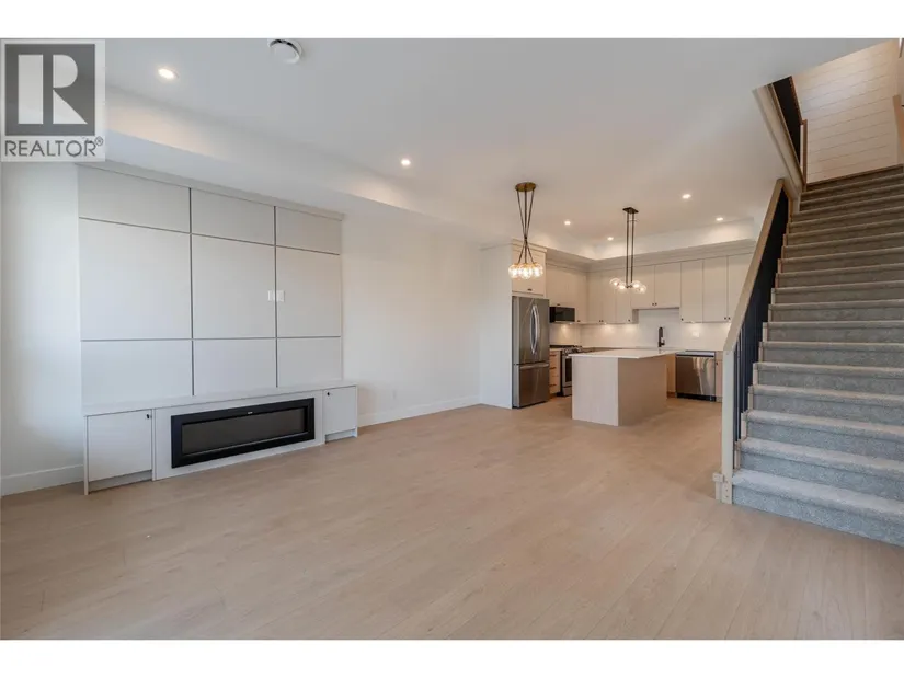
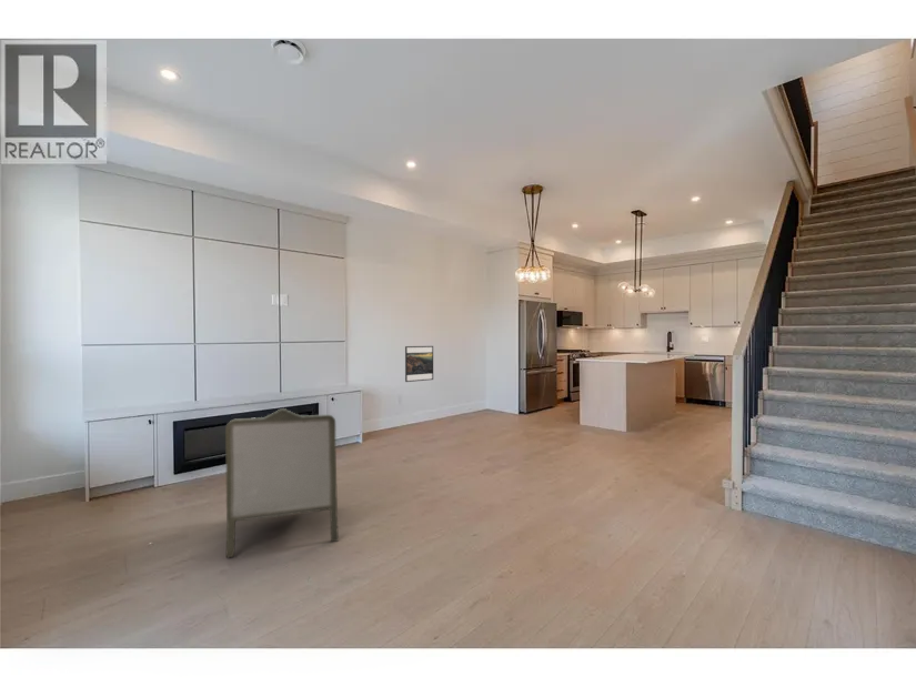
+ armchair (285, 465)
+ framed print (420, 363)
